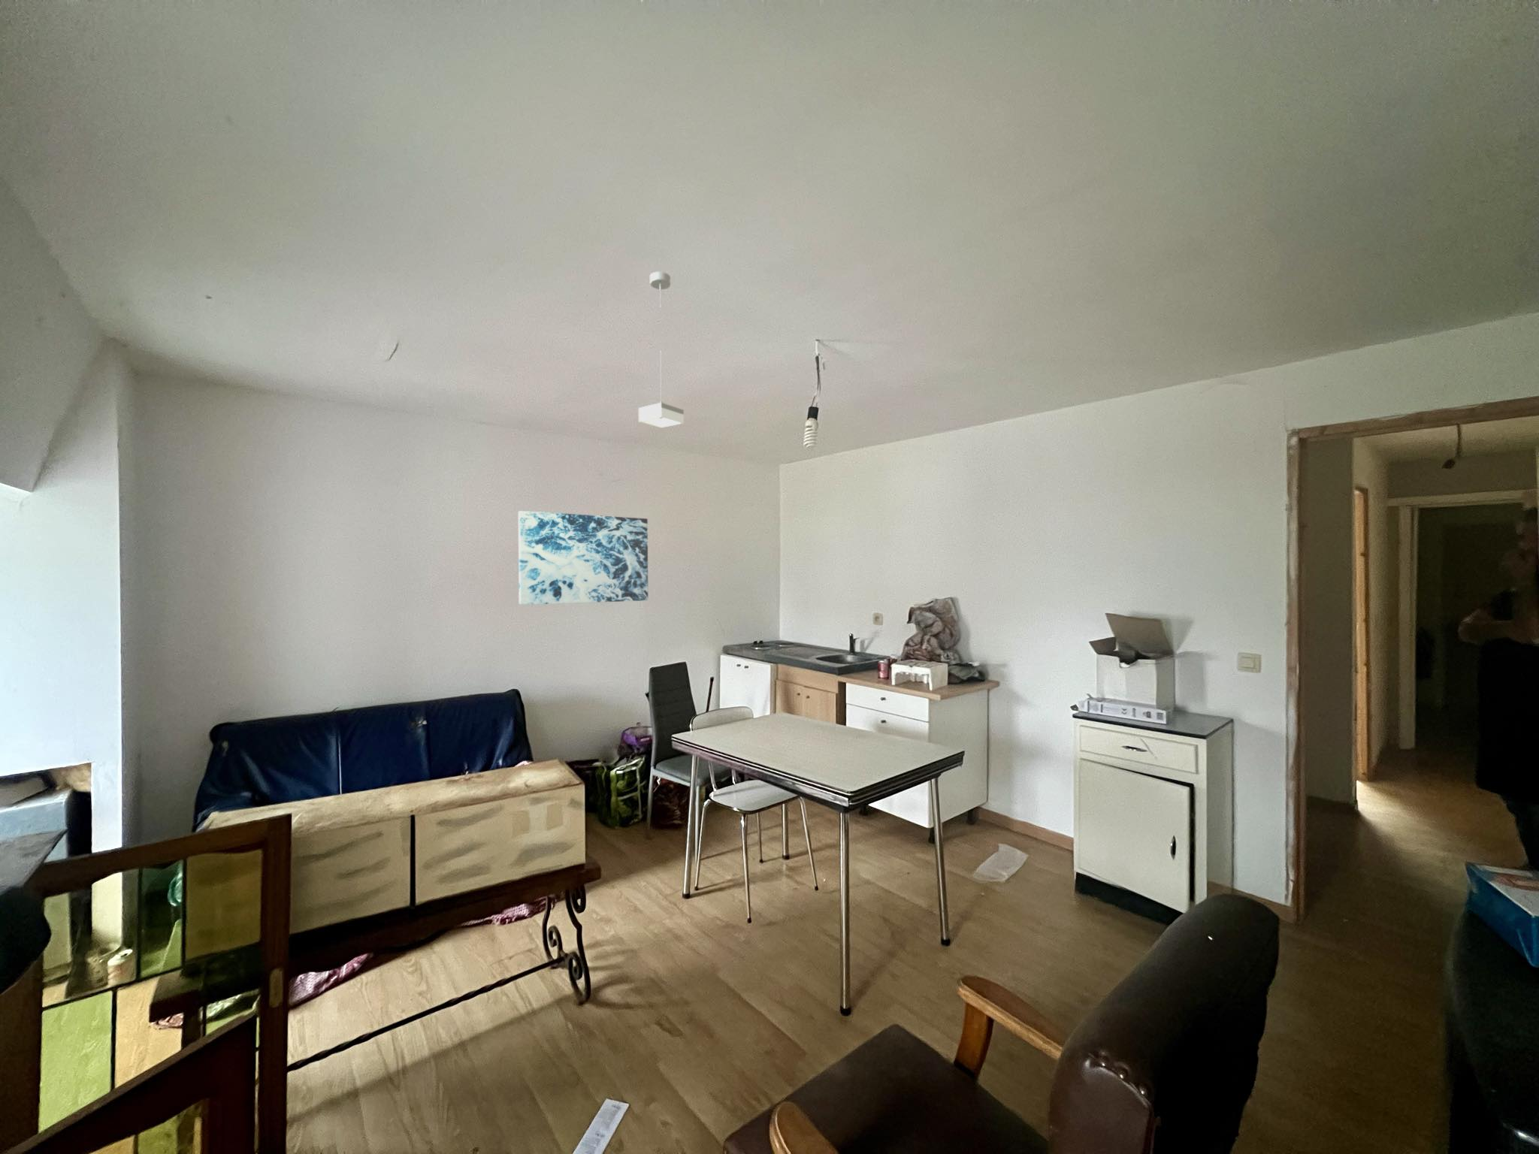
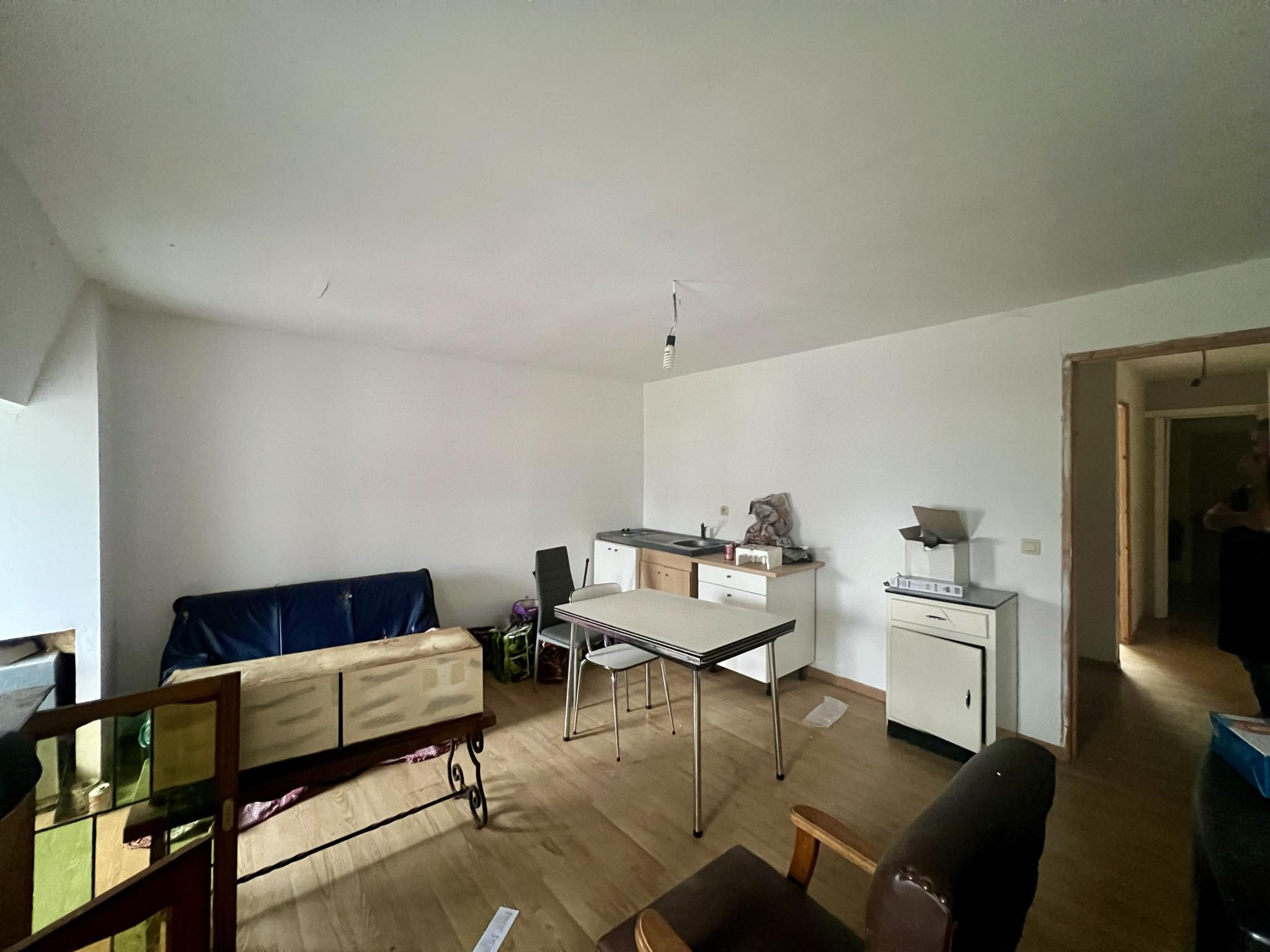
- wall art (587, 559)
- pendant lamp (660, 353)
